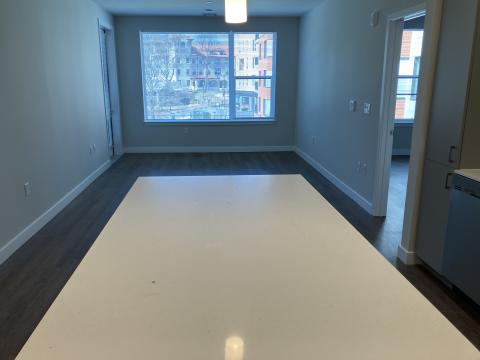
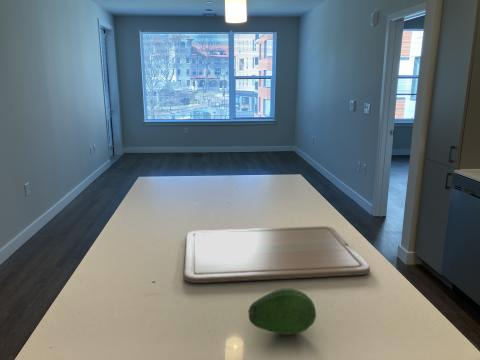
+ chopping board (269, 250)
+ fruit (282, 311)
